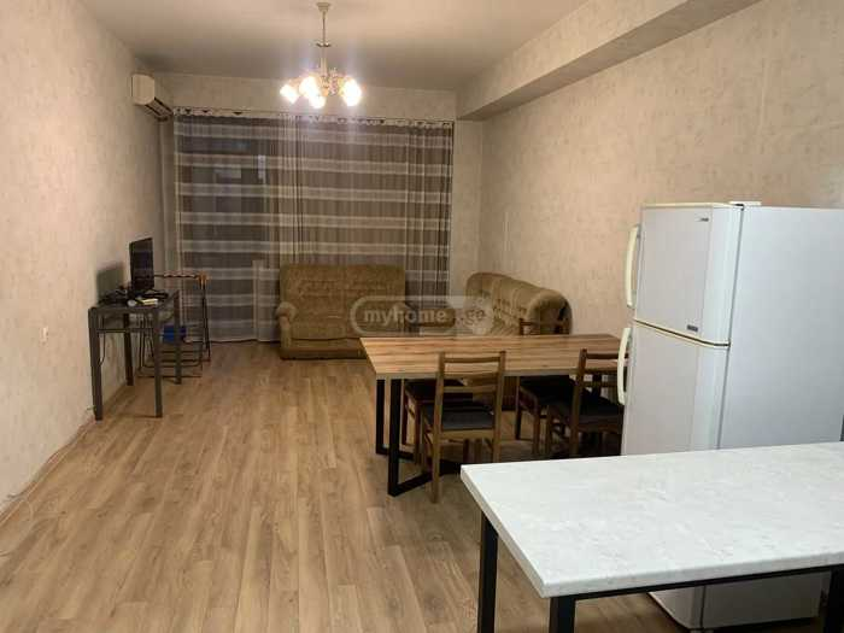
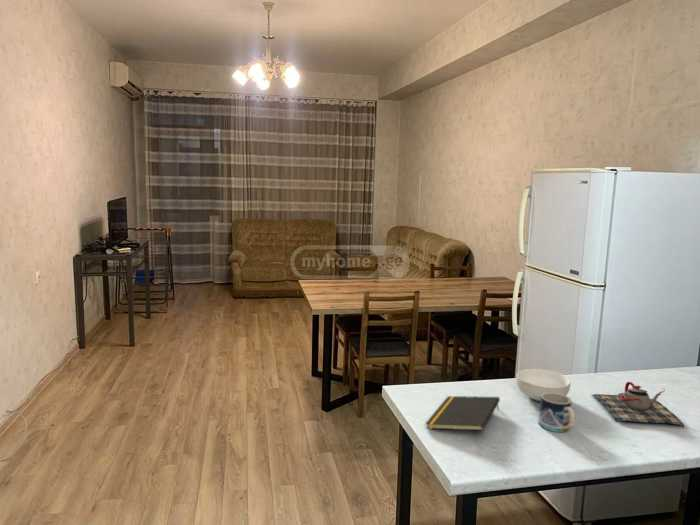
+ notepad (464, 411)
+ cereal bowl (542, 387)
+ mug (558, 414)
+ teapot (637, 398)
